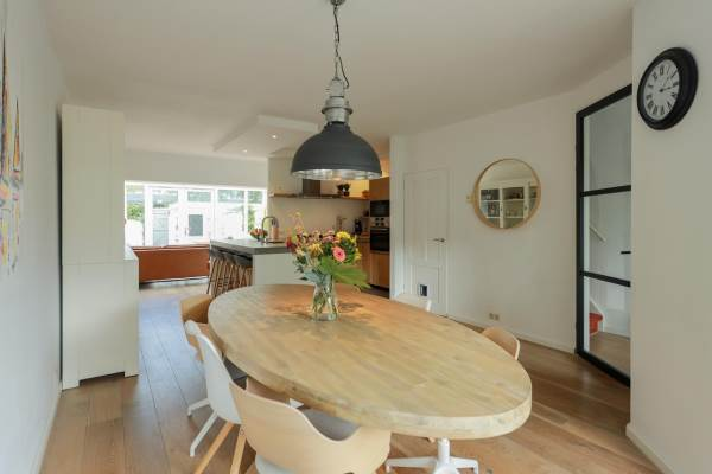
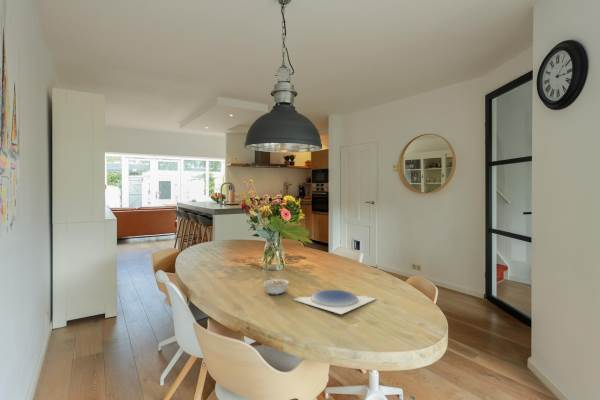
+ plate (334, 296)
+ legume (275, 286)
